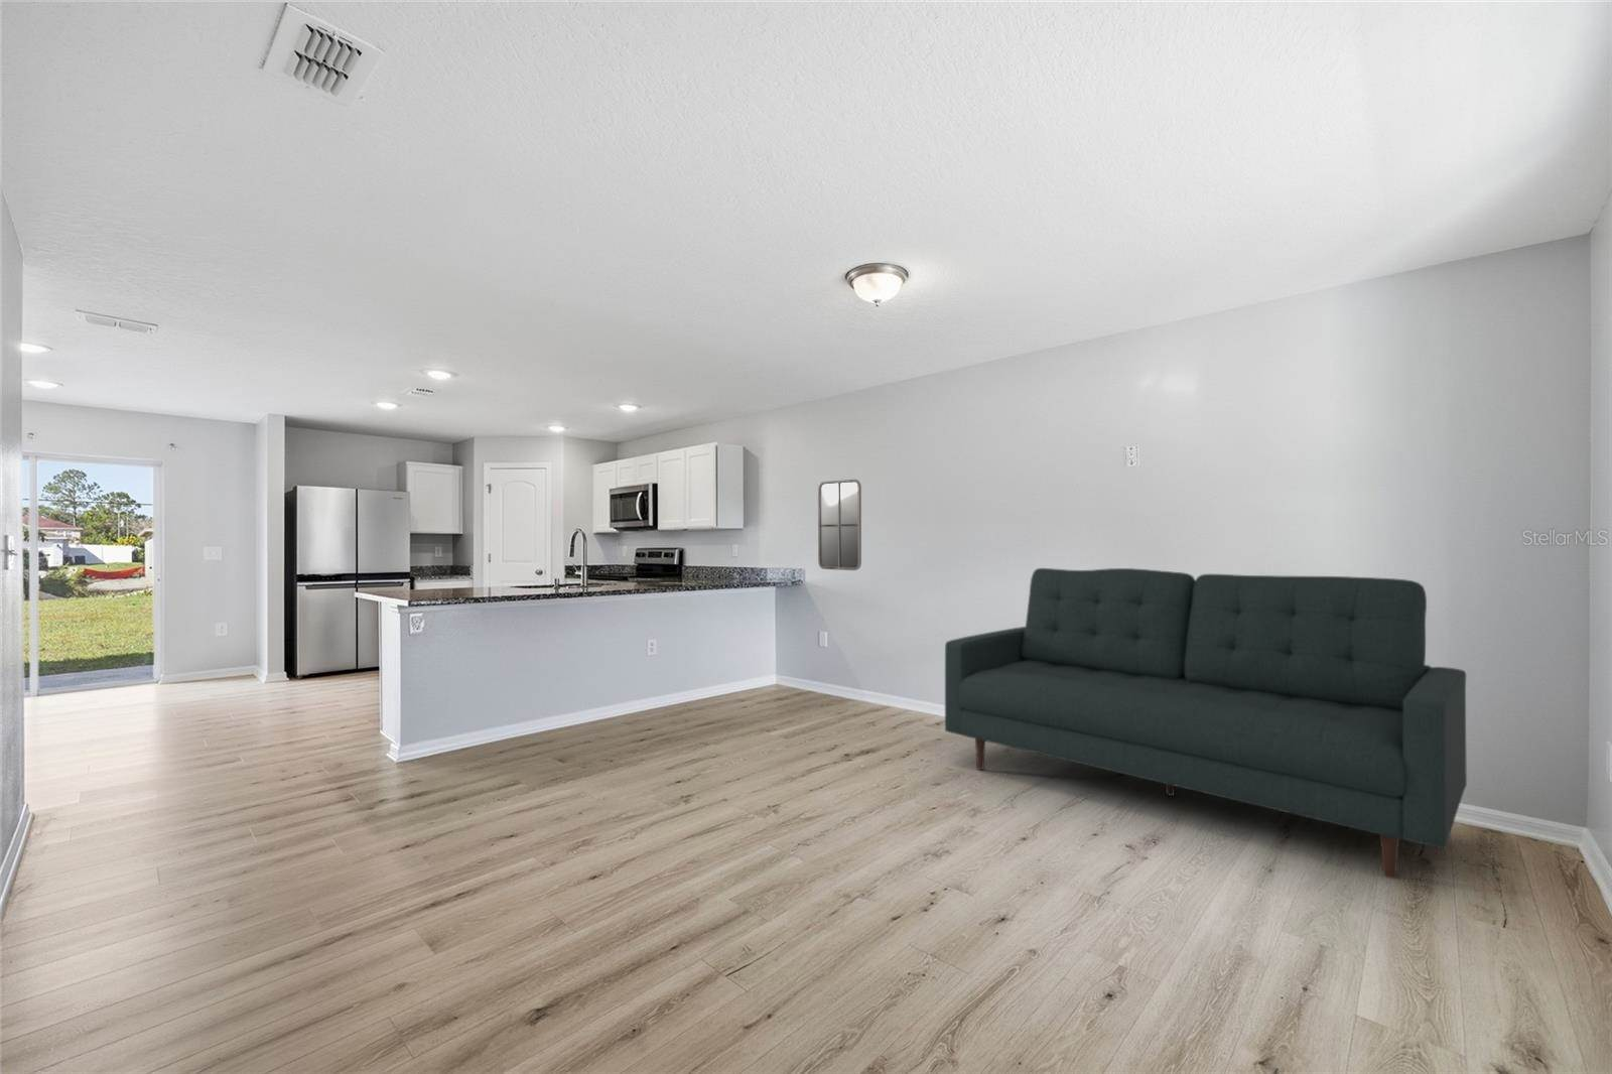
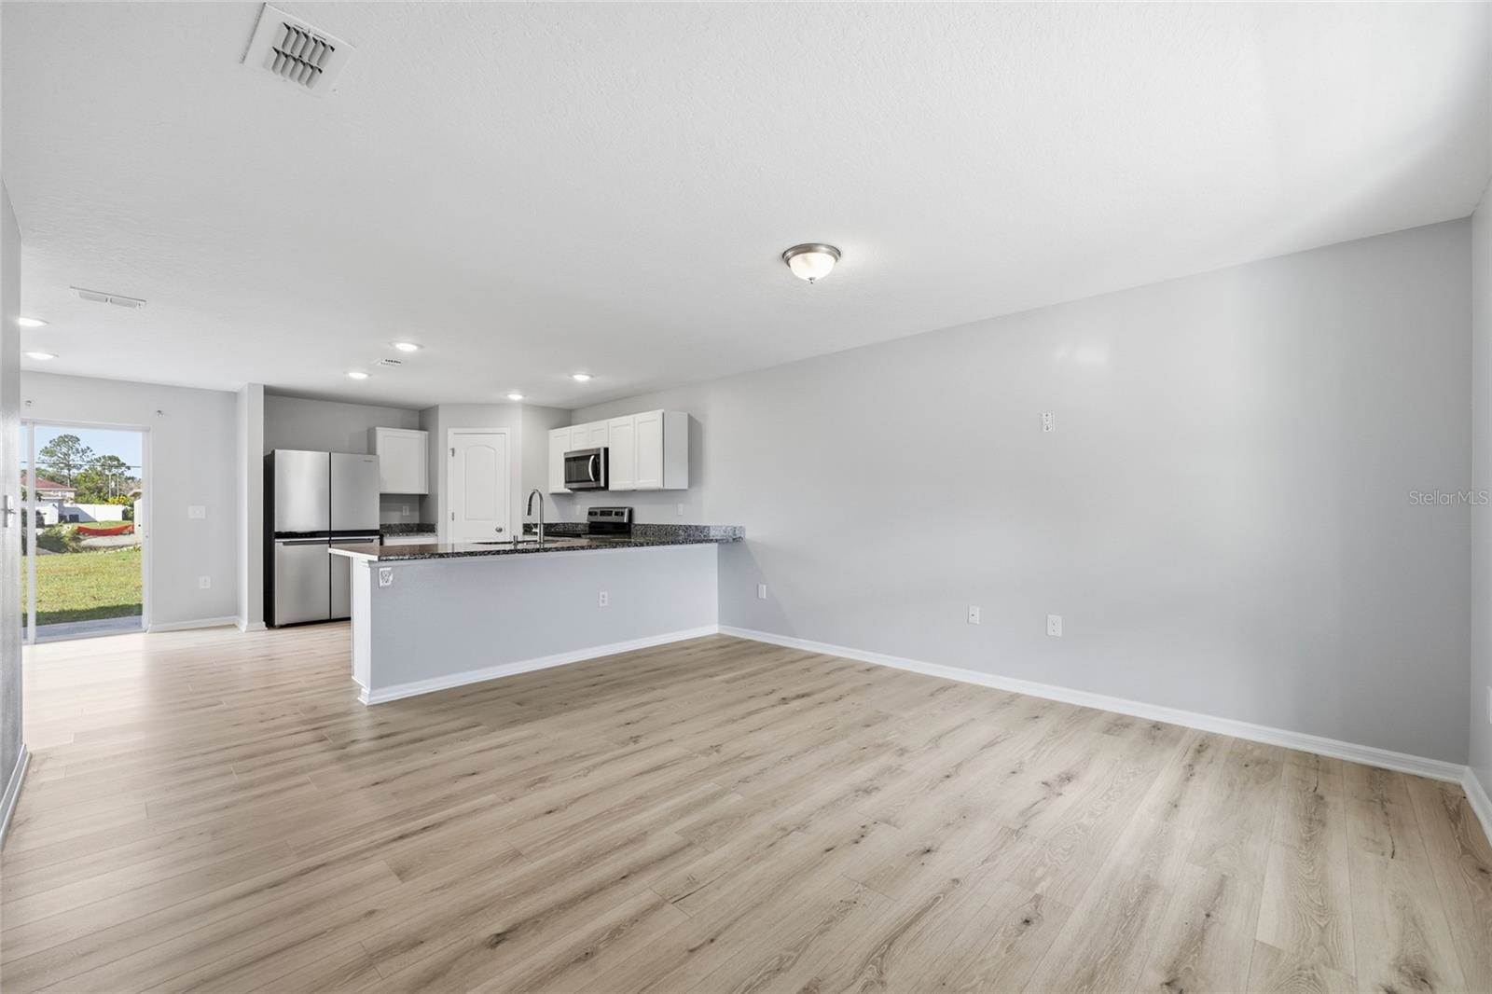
- sofa (1172, 682)
- home mirror (839, 525)
